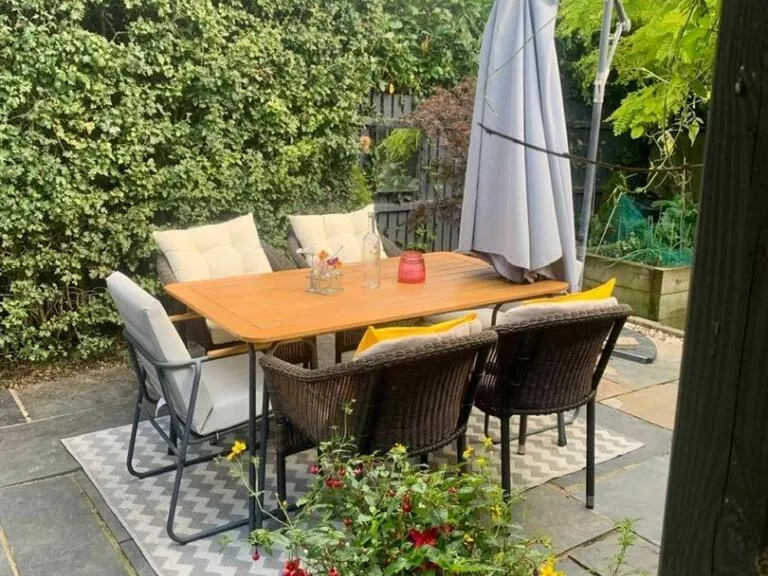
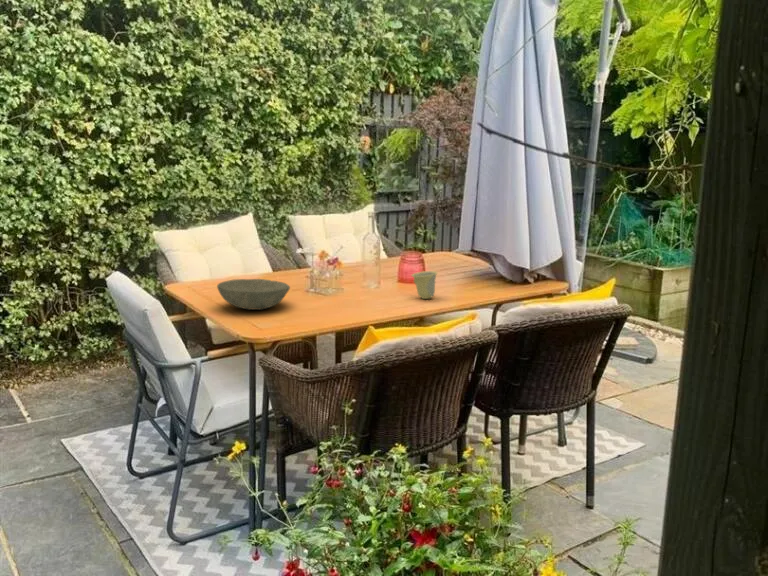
+ cup (424, 285)
+ bowl (254, 295)
